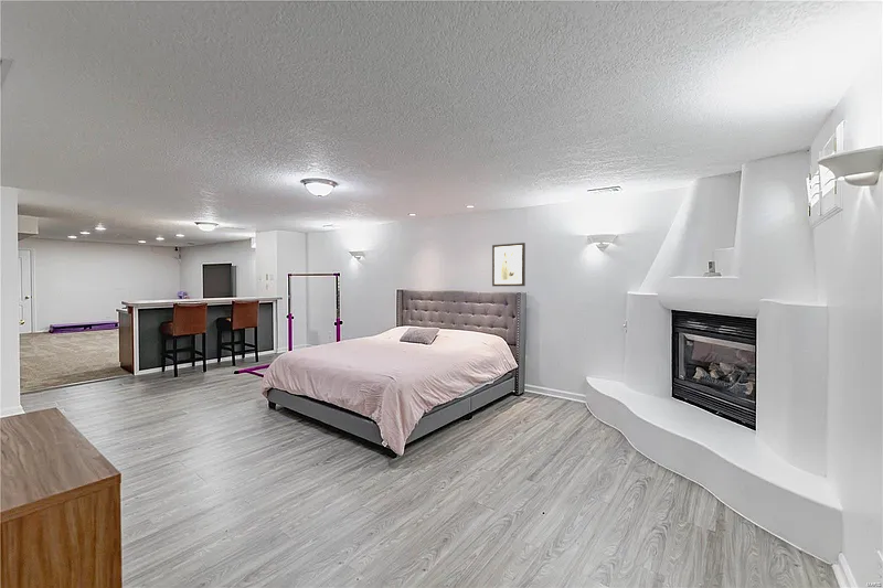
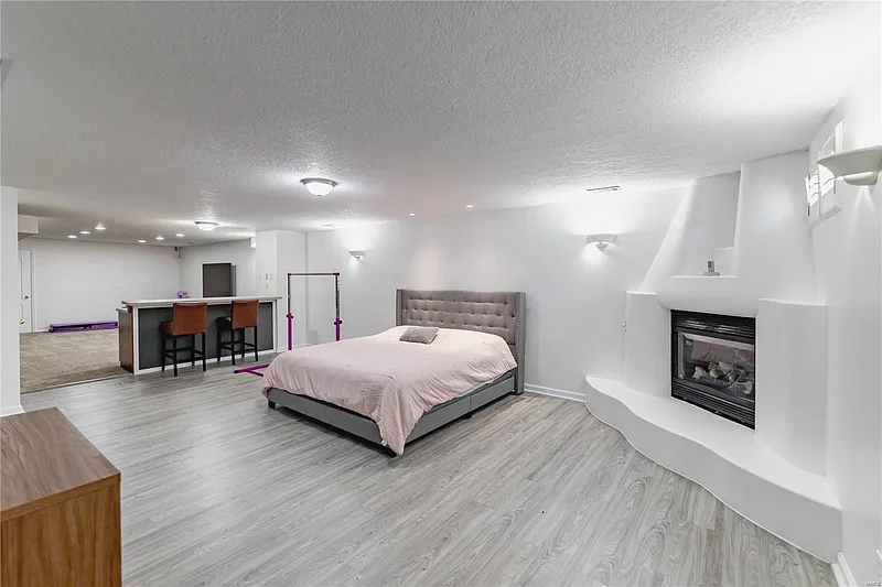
- wall art (508, 265)
